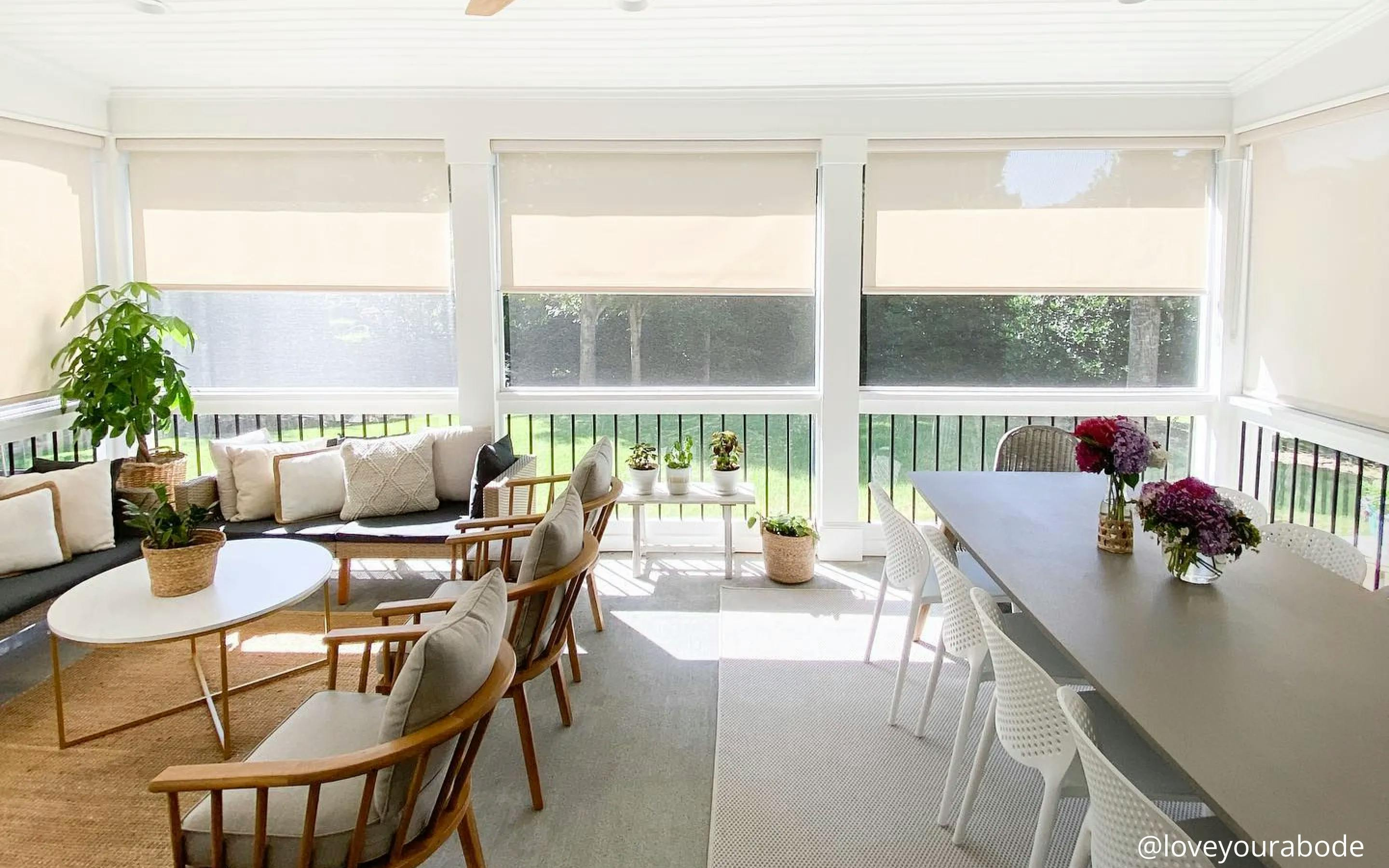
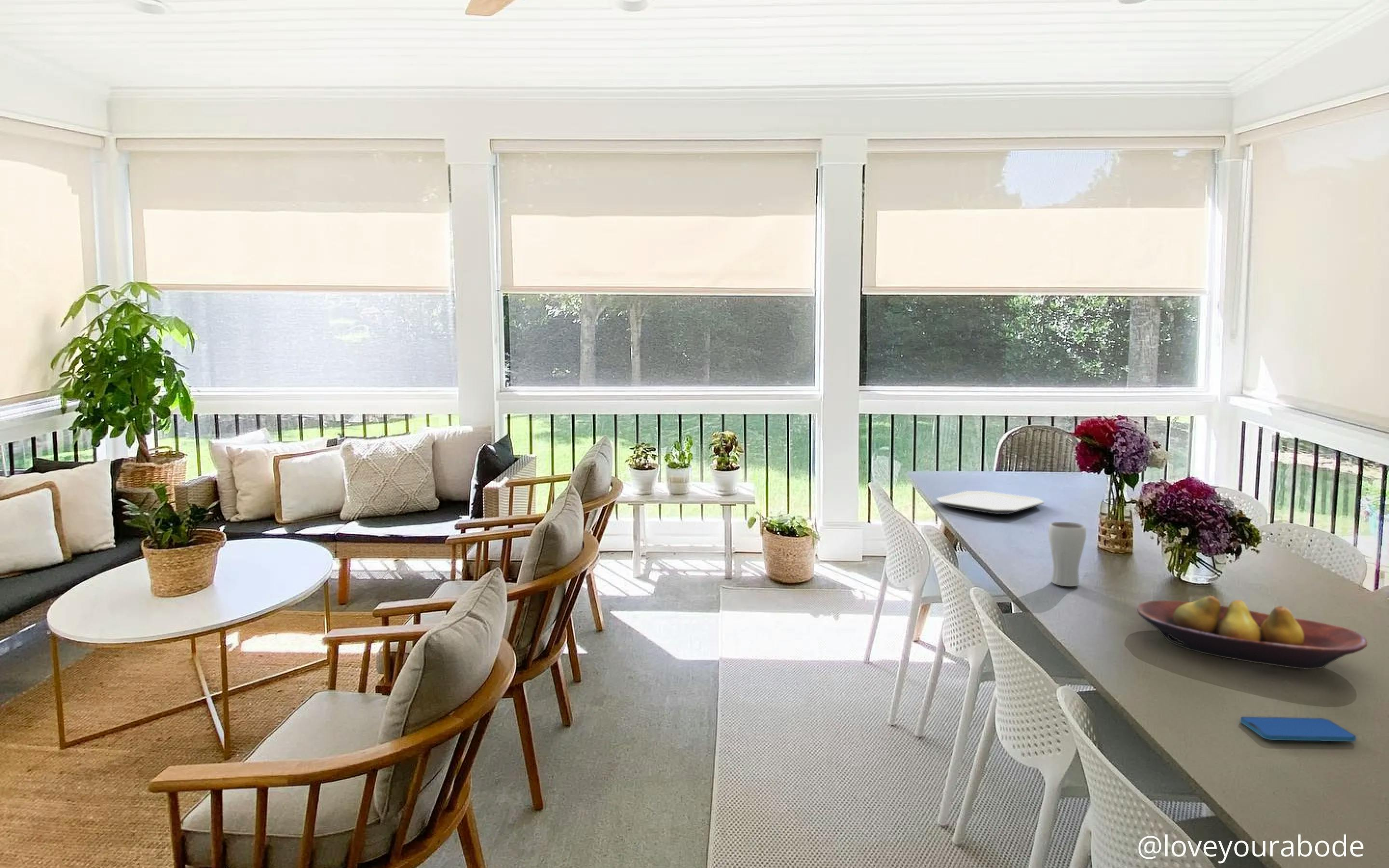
+ fruit bowl (1245, 626)
+ smartphone (1296, 729)
+ plate (989, 502)
+ drinking glass (1066, 554)
